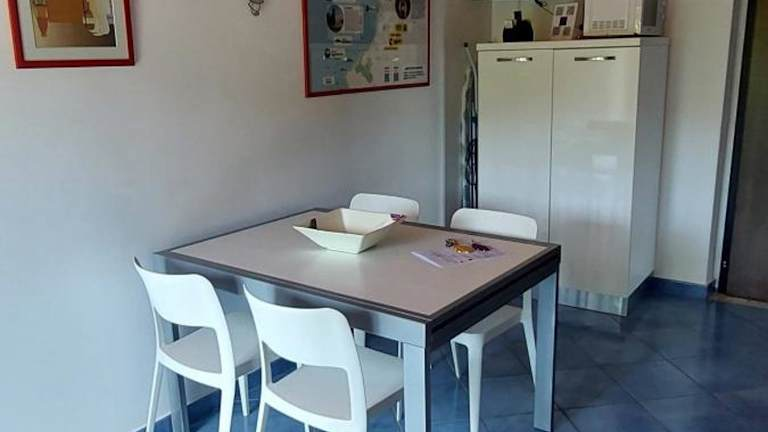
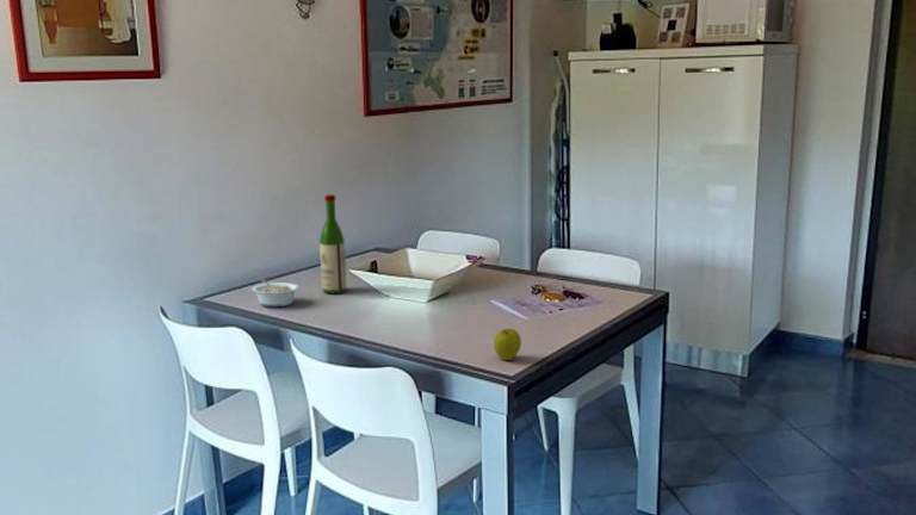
+ apple (507, 343)
+ wine bottle (332, 243)
+ legume (273, 293)
